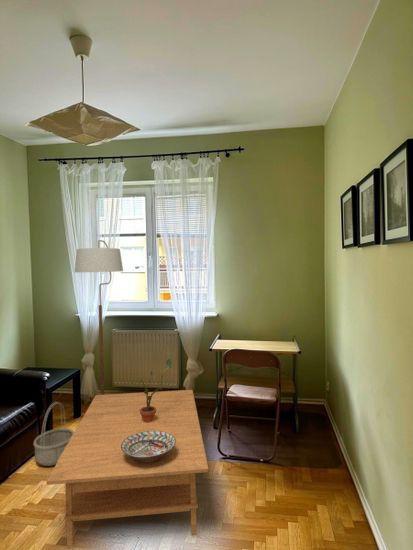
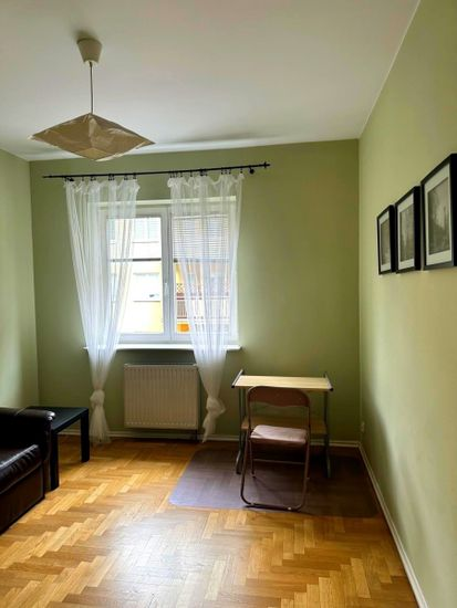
- floor lamp (102, 328)
- potted plant (153, 392)
- basket (54, 430)
- coffee table (136, 461)
- decorative bowl (148, 449)
